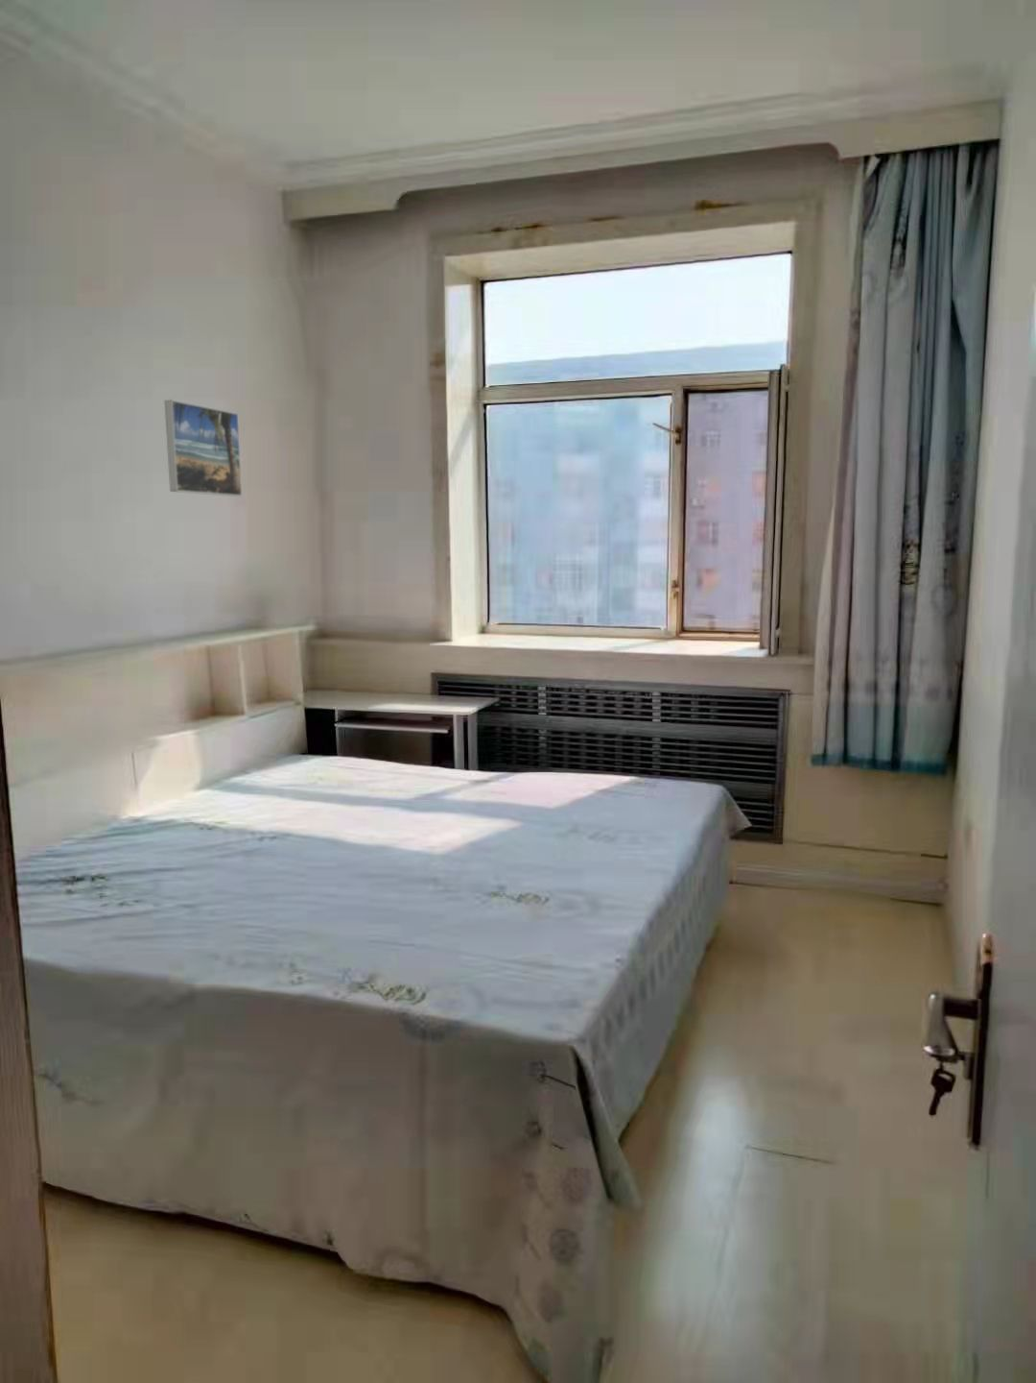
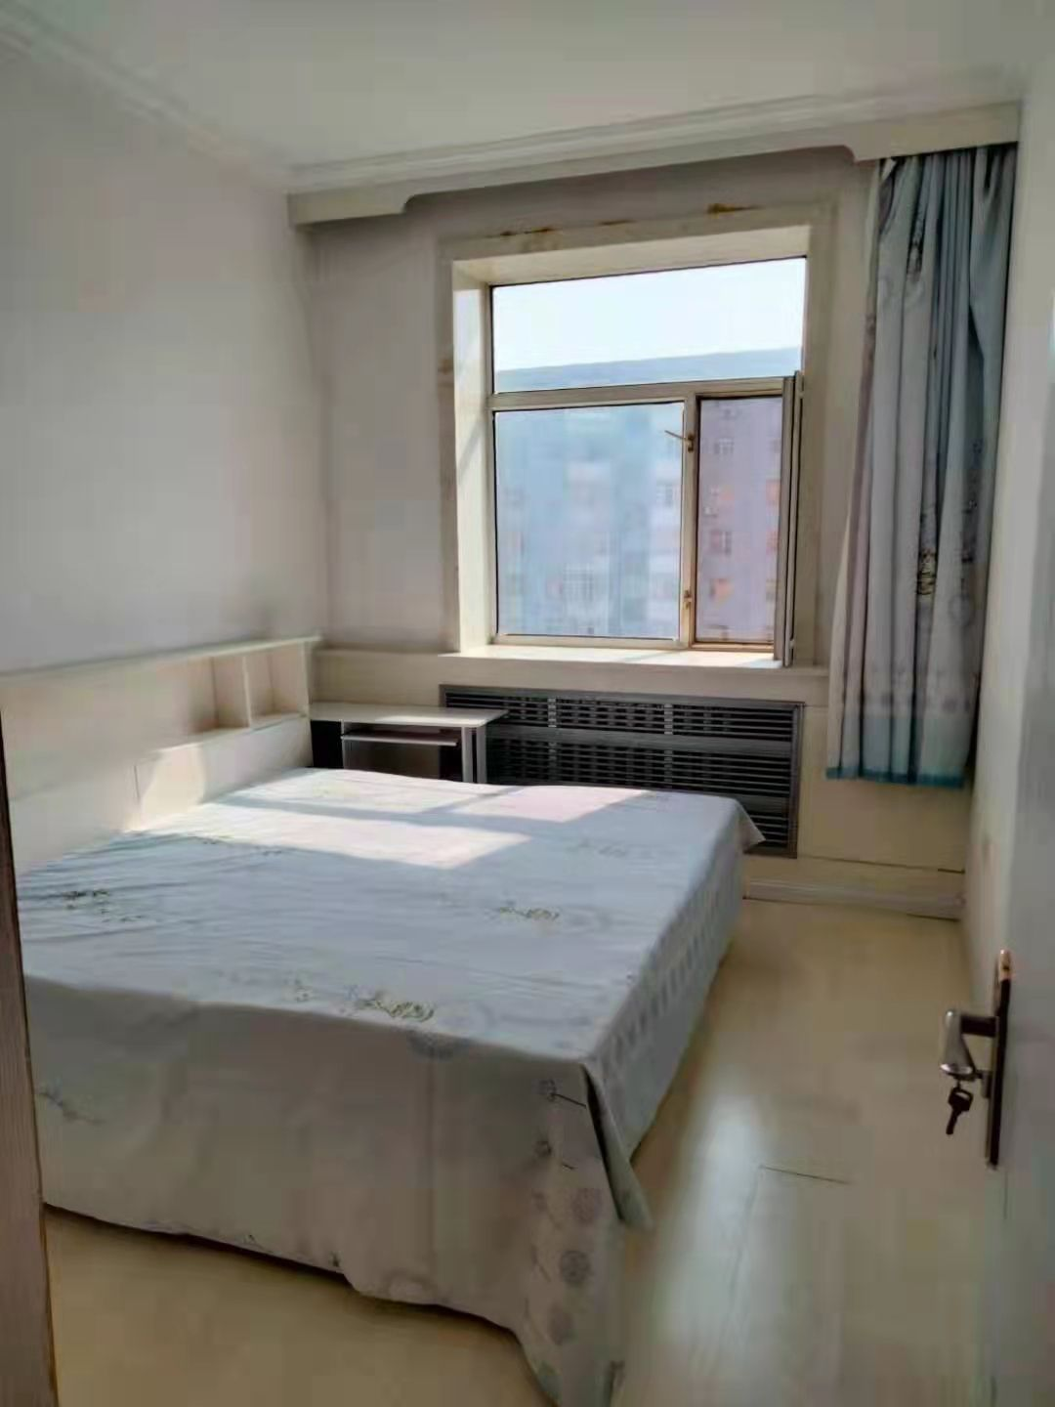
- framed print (206, 451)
